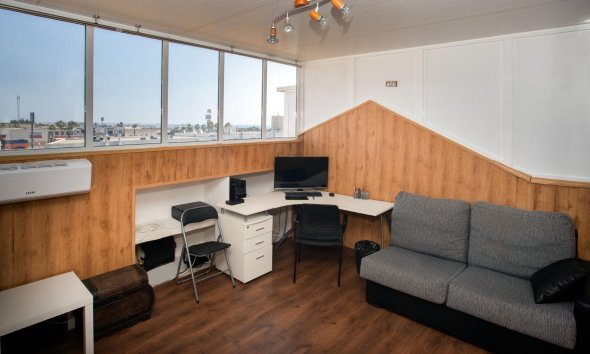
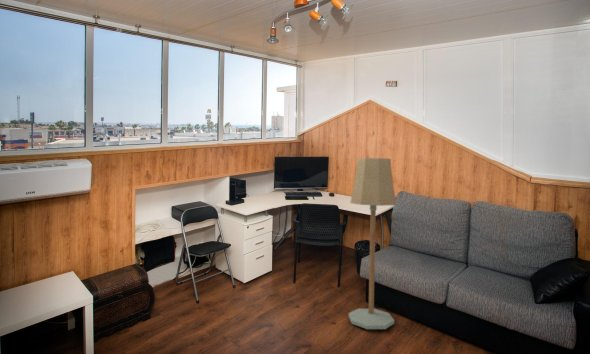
+ floor lamp (372, 239)
